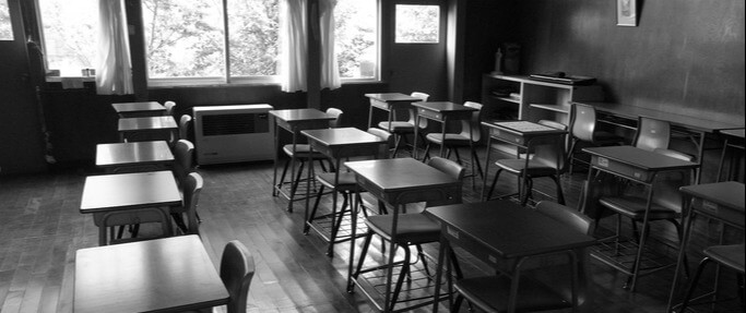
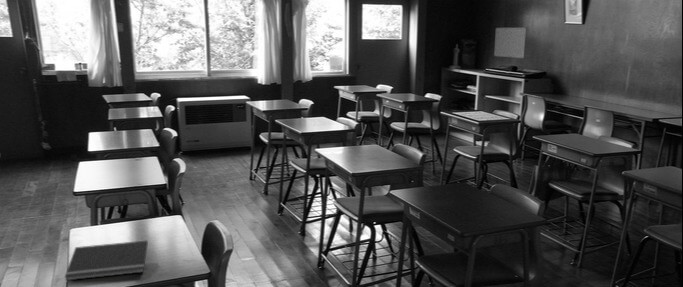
+ road map (509, 42)
+ notepad (108, 259)
